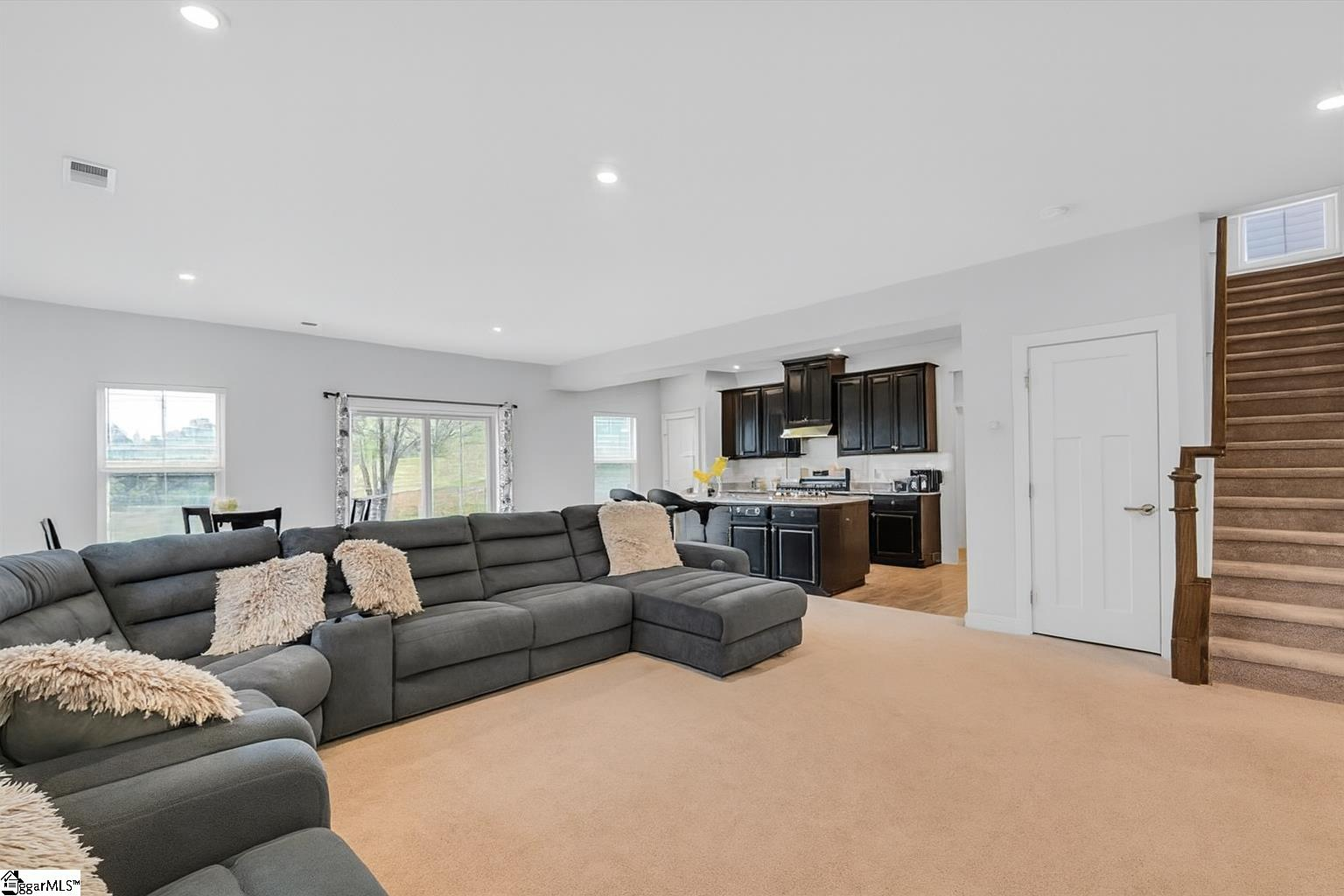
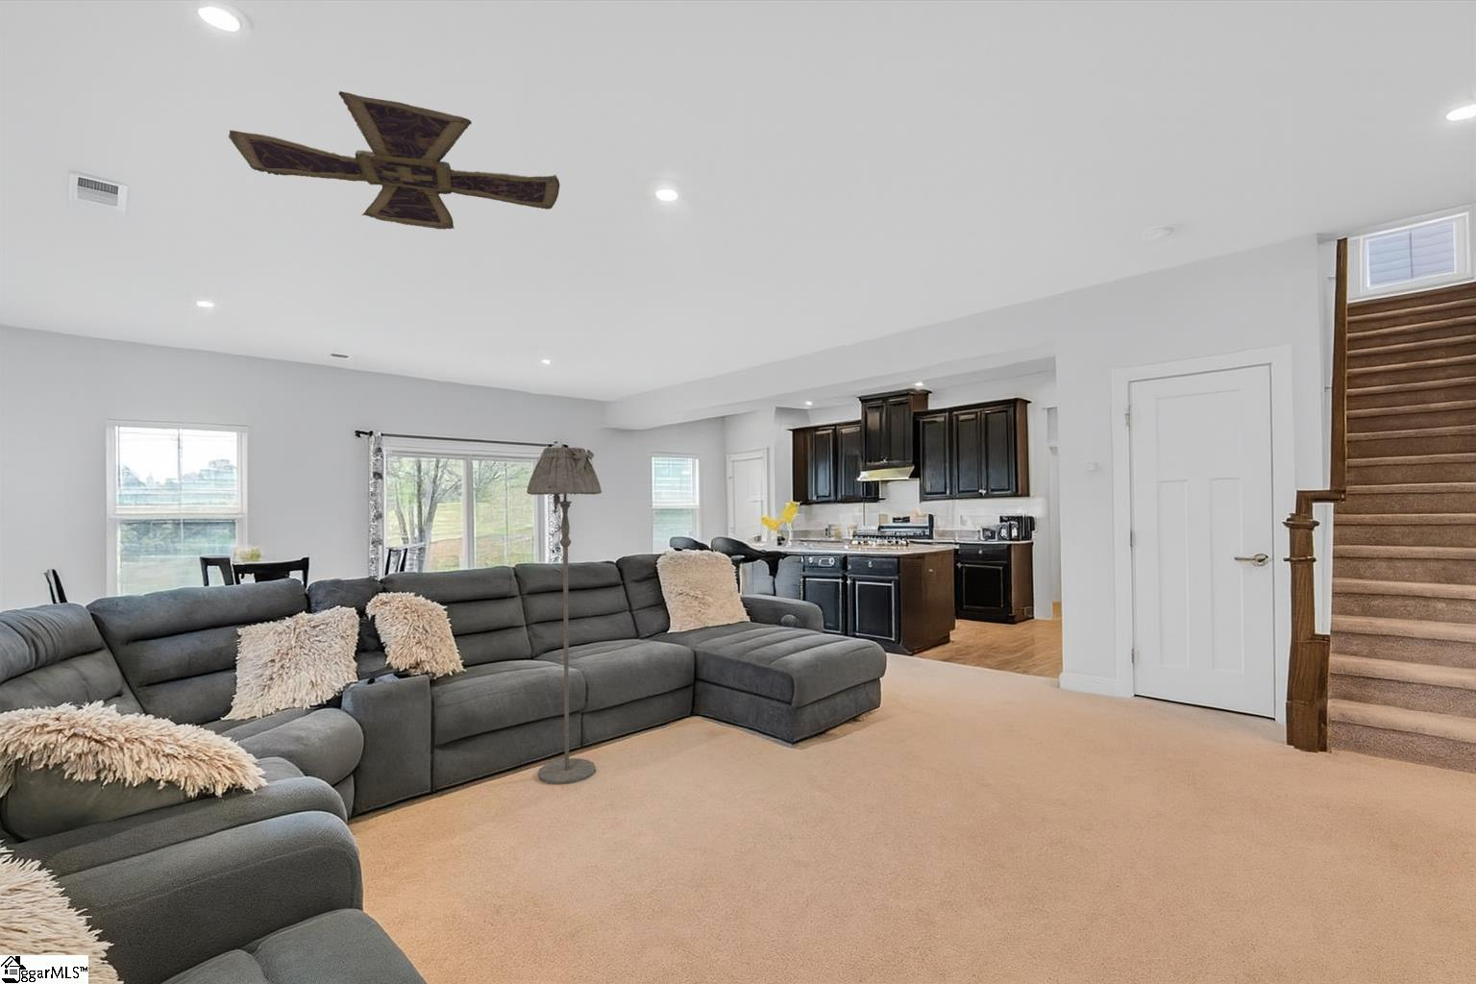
+ floor lamp (564, 611)
+ ceiling fan (411, 175)
